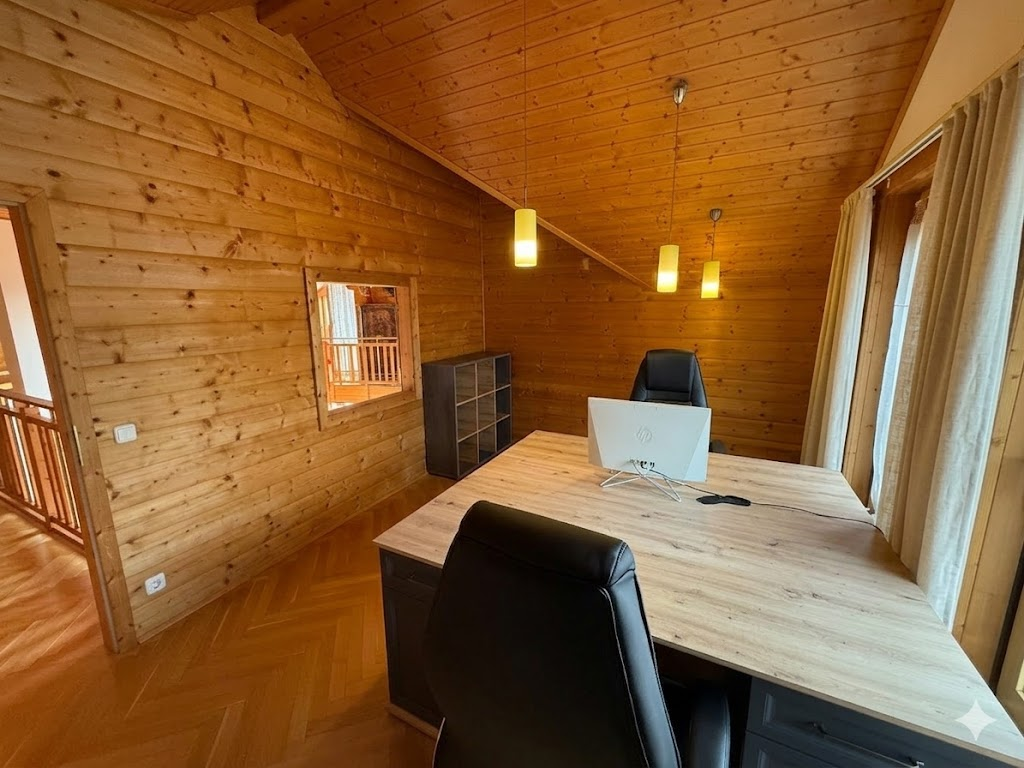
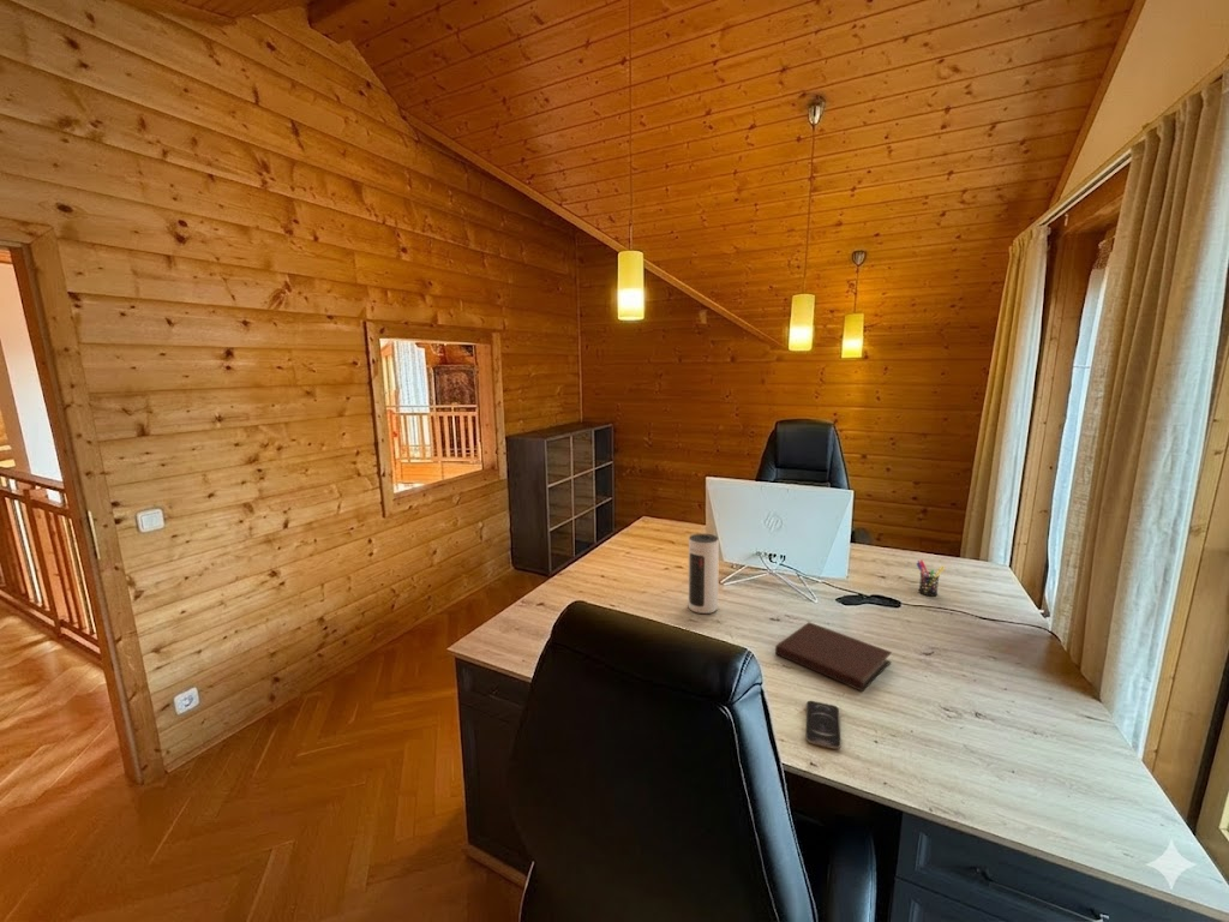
+ smartphone (822, 723)
+ pen holder (928, 577)
+ notebook (832, 653)
+ speaker (703, 571)
